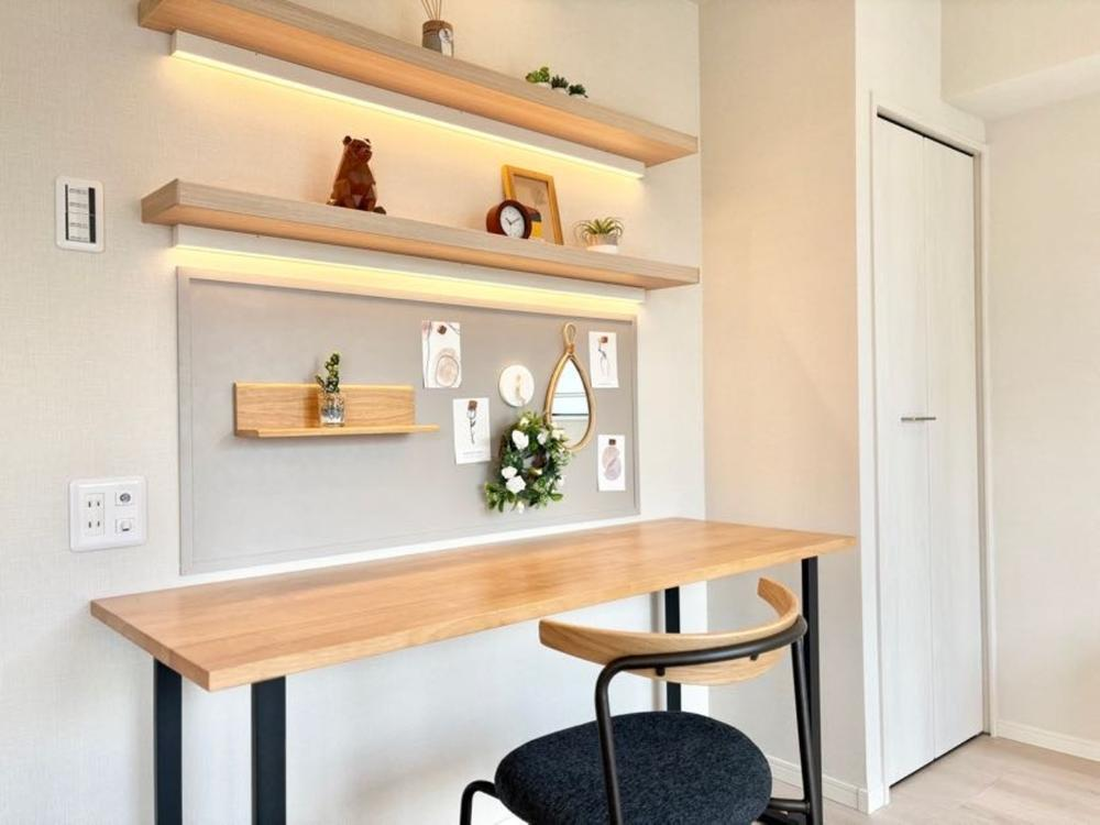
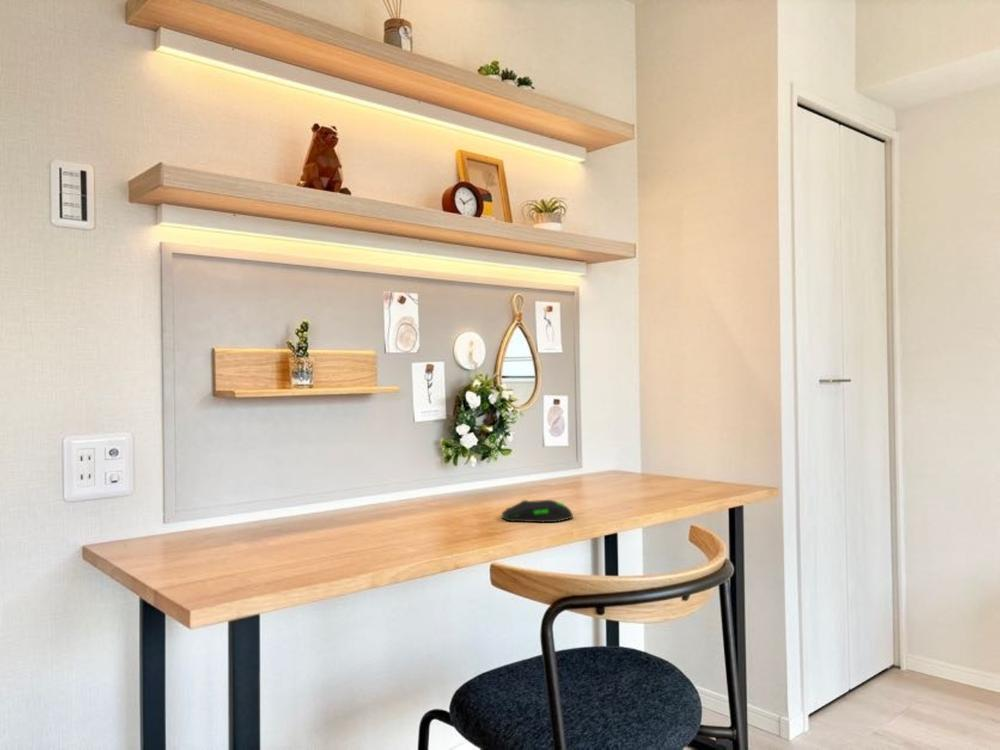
+ computer mouse (537, 509)
